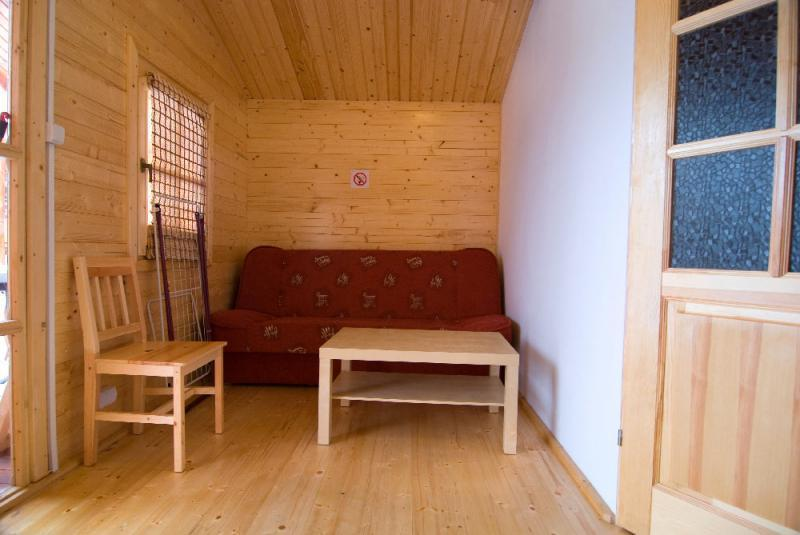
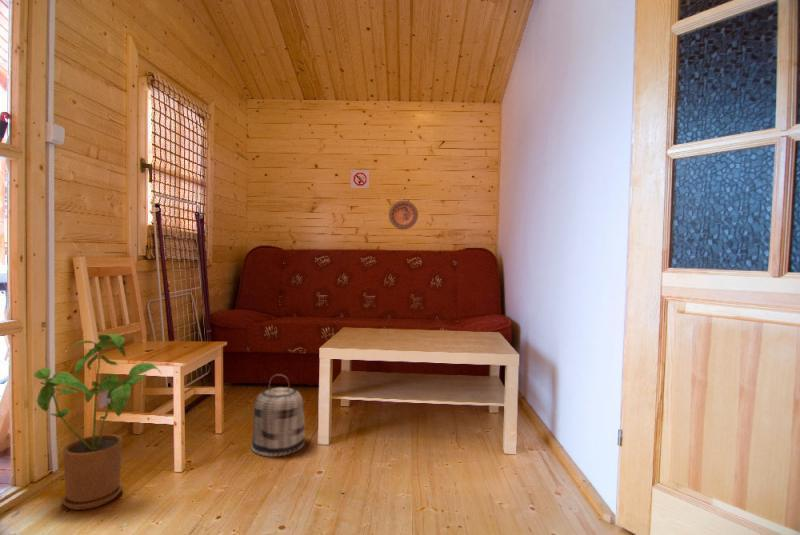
+ decorative plate (403, 215)
+ basket (279, 409)
+ house plant (102, 416)
